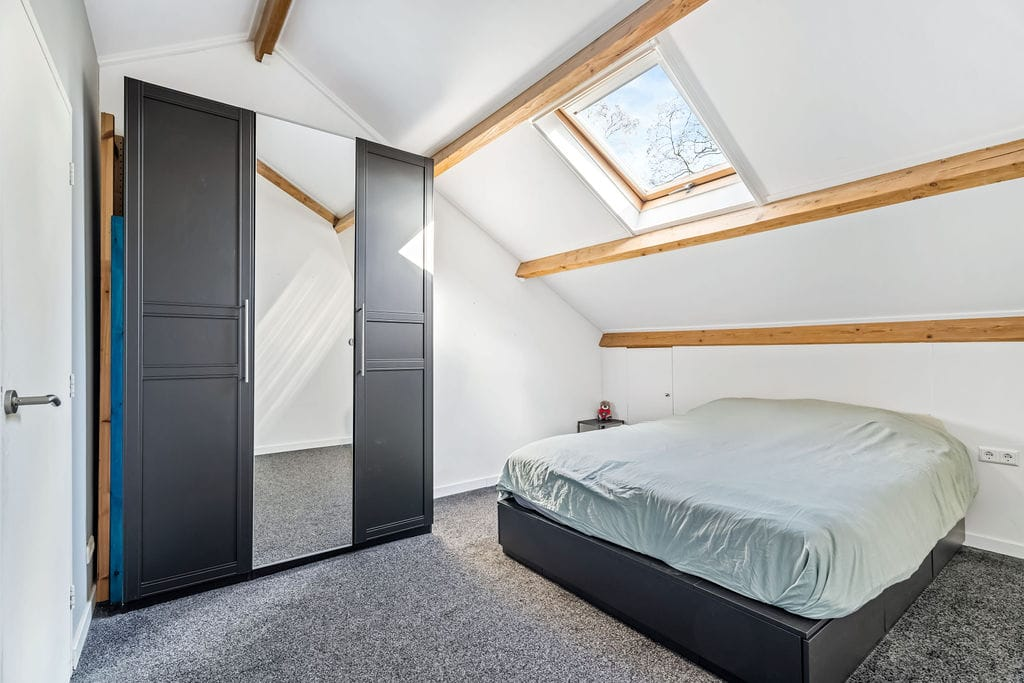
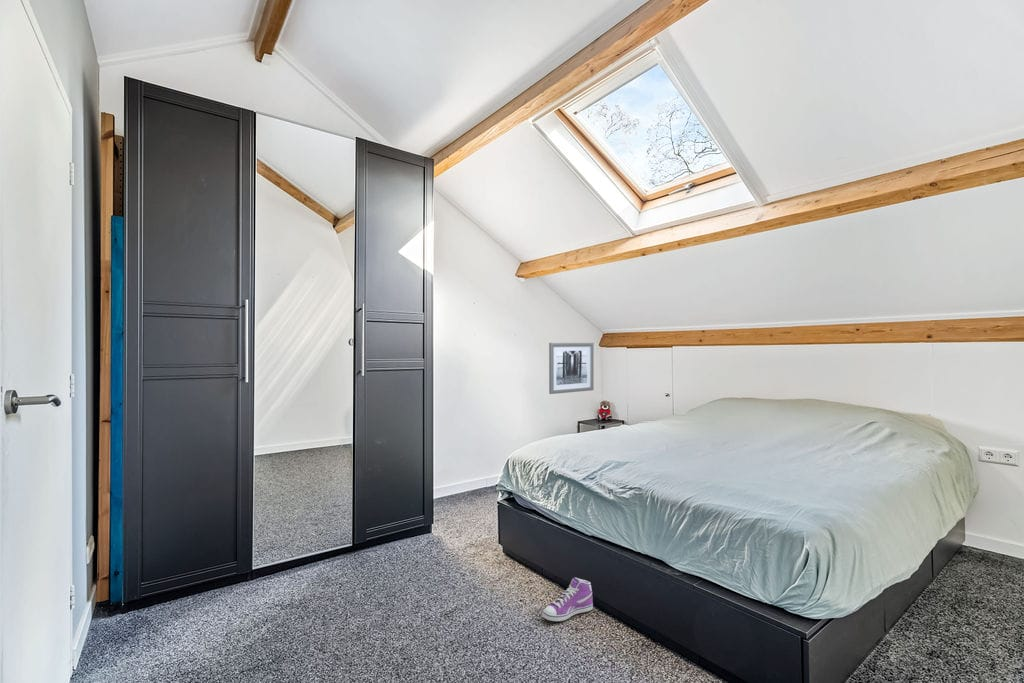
+ wall art (572, 367)
+ sneaker (567, 596)
